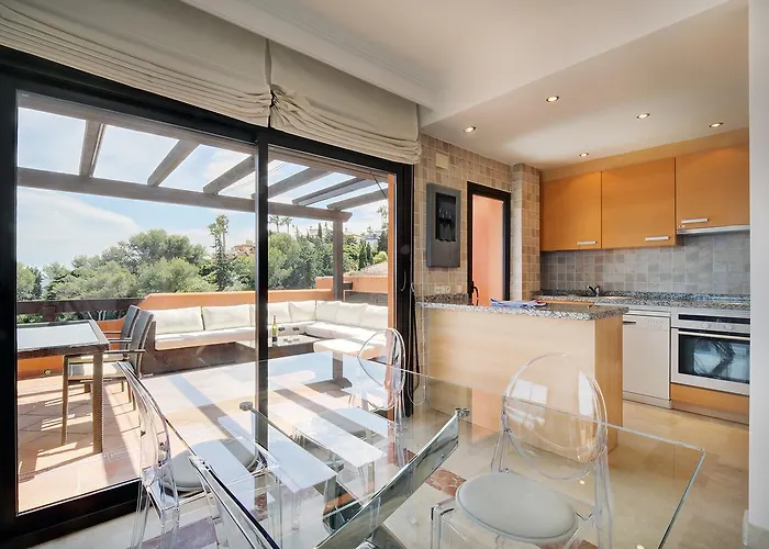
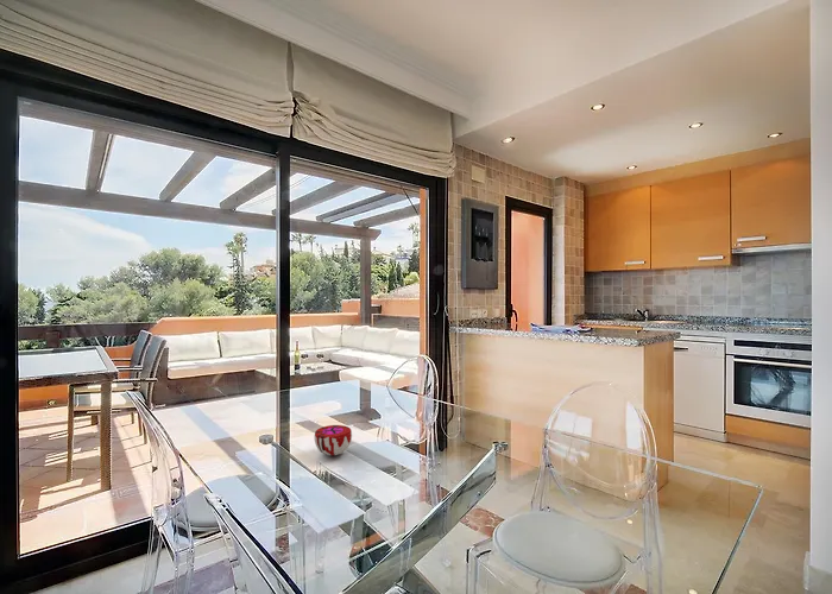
+ decorative bowl (333, 442)
